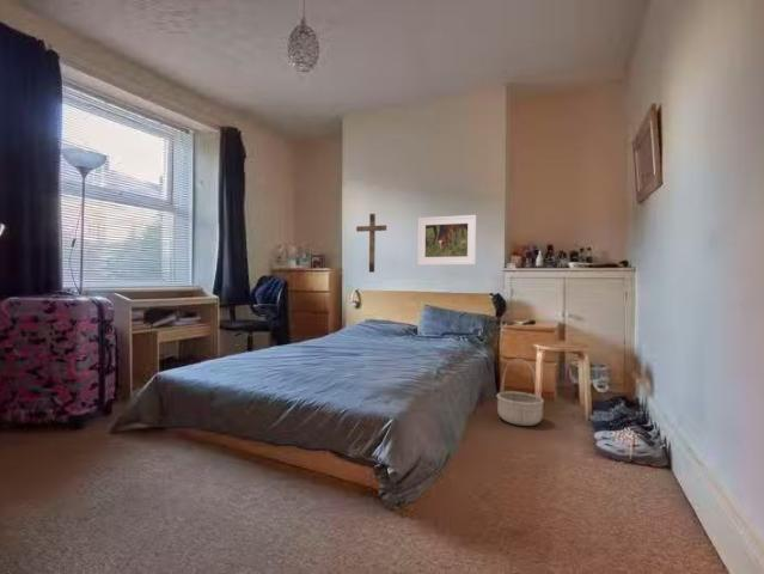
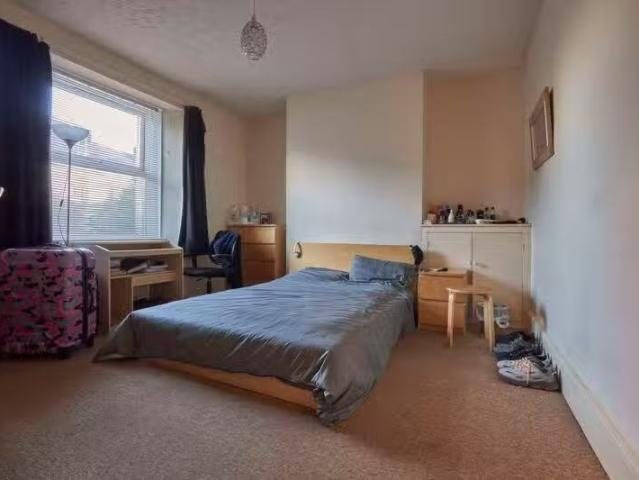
- basket (519, 392)
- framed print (446, 240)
- crucifix (371, 243)
